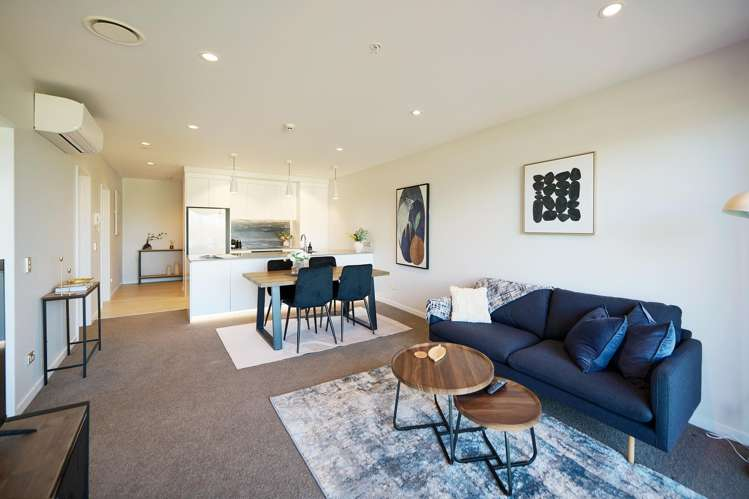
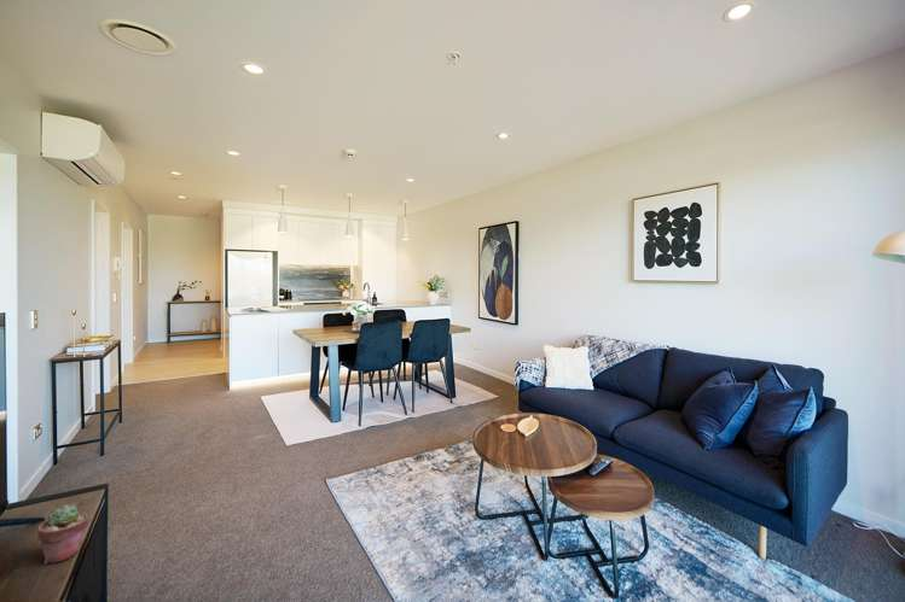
+ potted succulent (63, 531)
